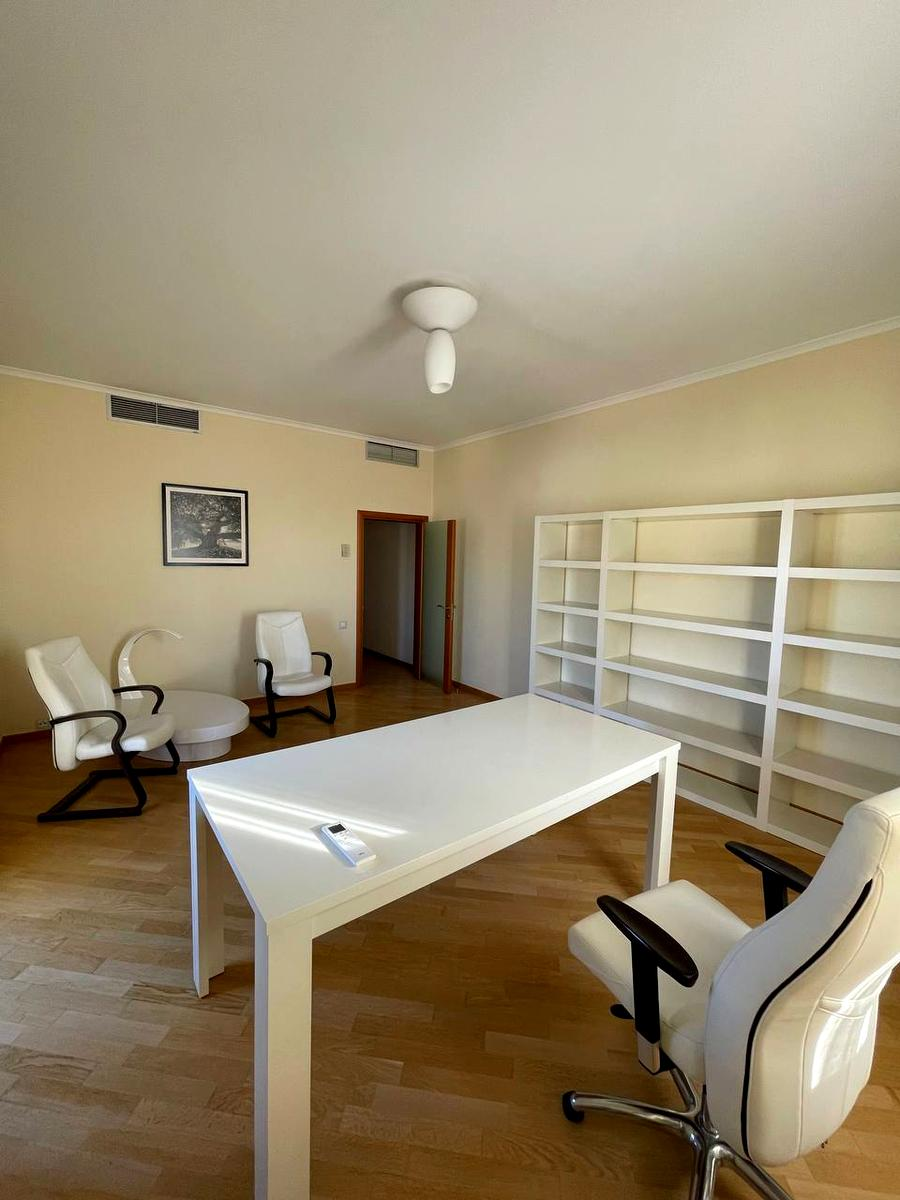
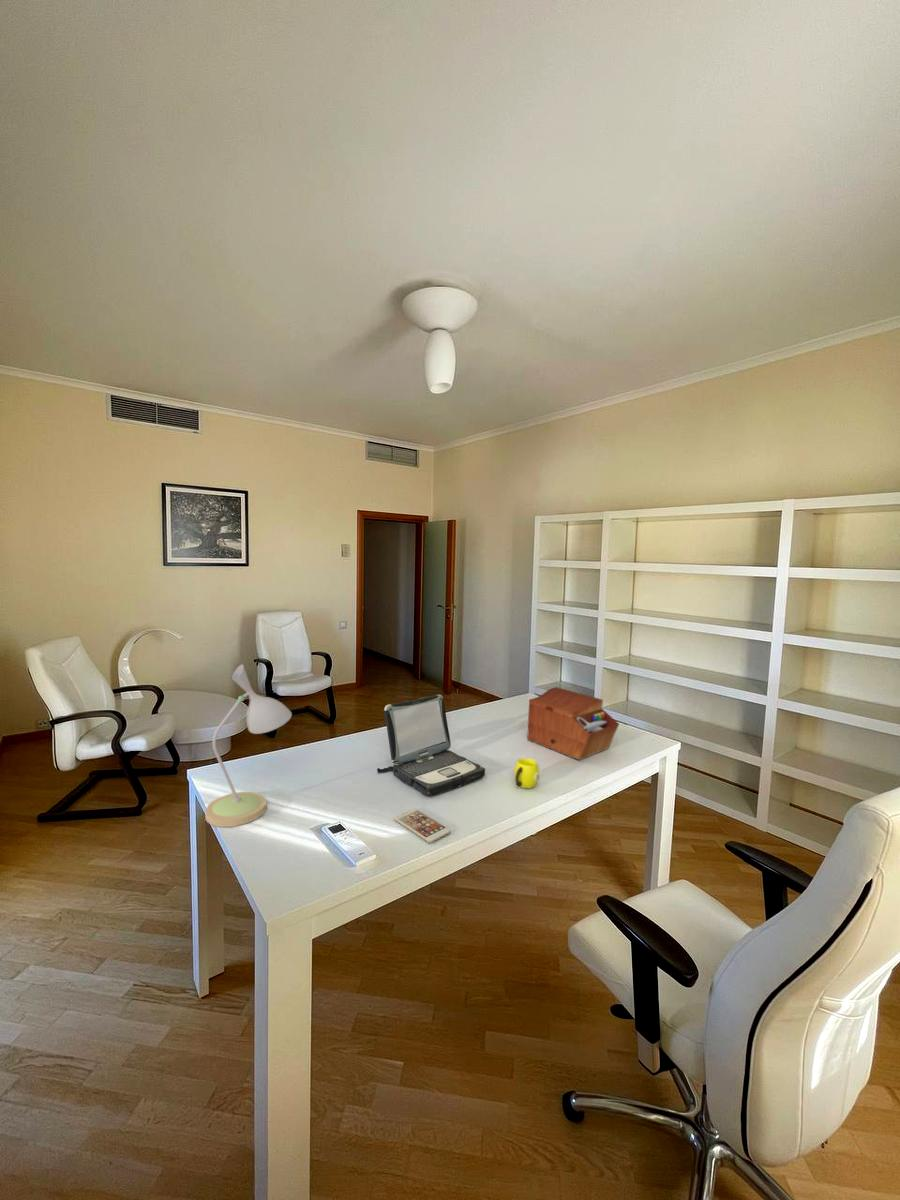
+ laptop (432, 740)
+ sewing box (571, 722)
+ cup (525, 775)
+ desk lamp (251, 732)
+ smartphone (421, 824)
